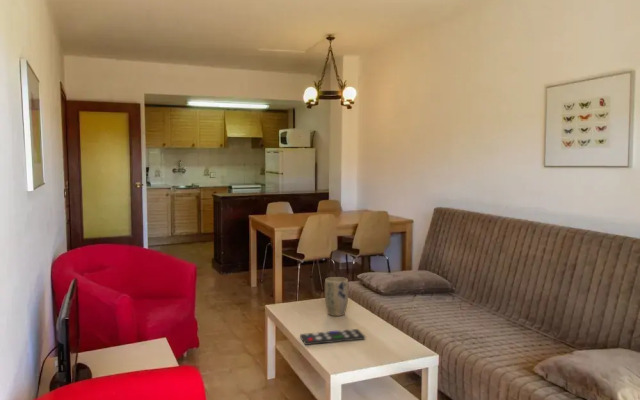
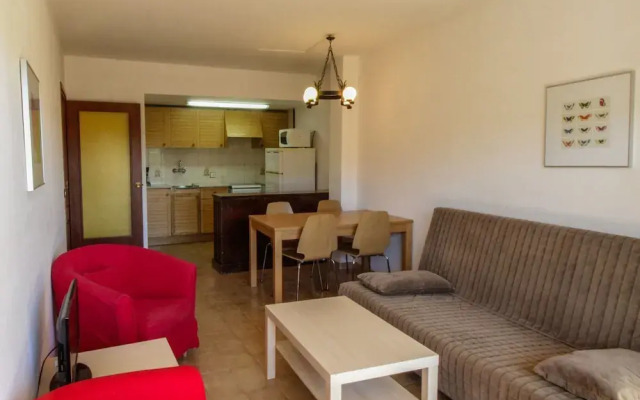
- remote control (332, 336)
- plant pot (336, 296)
